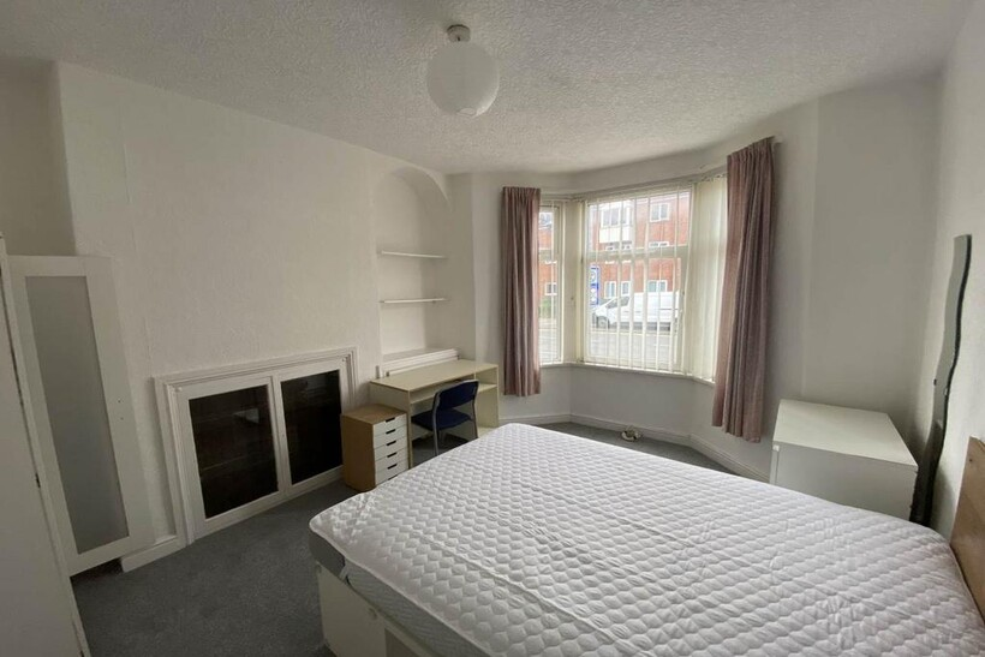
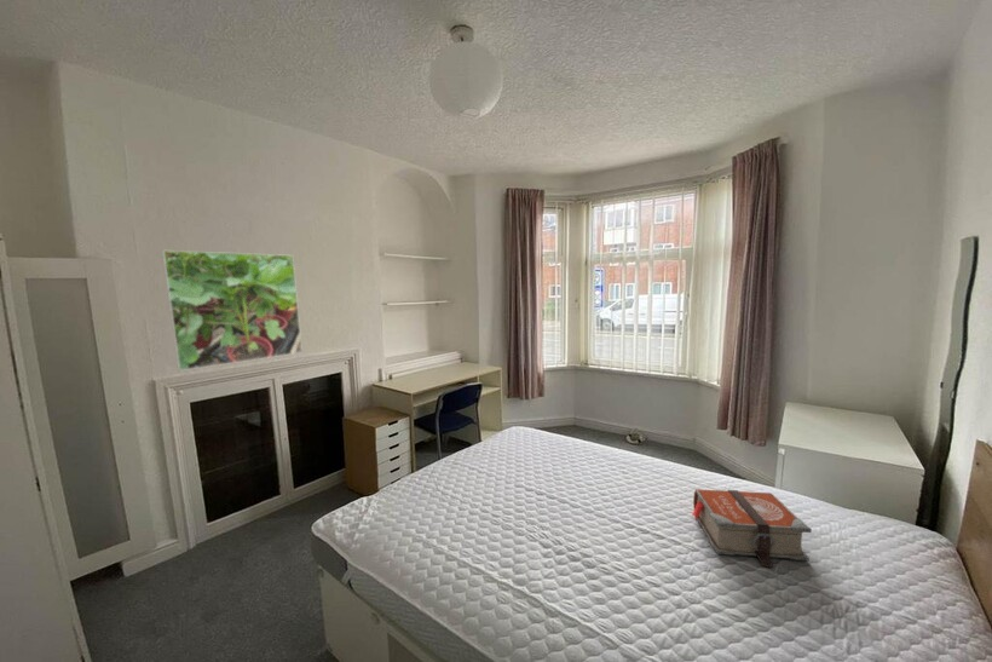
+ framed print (240, 307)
+ bible (745, 523)
